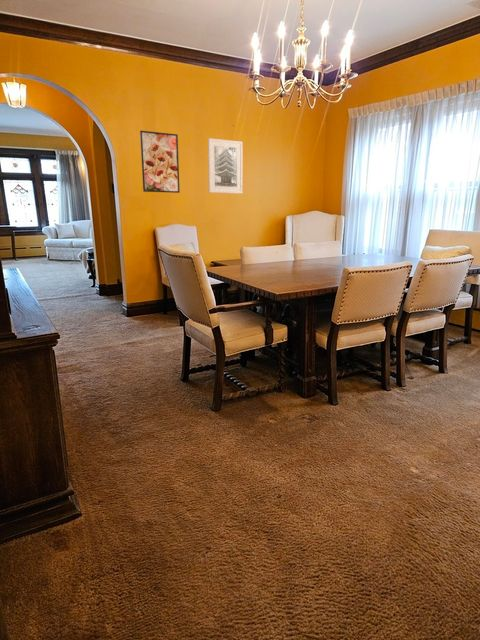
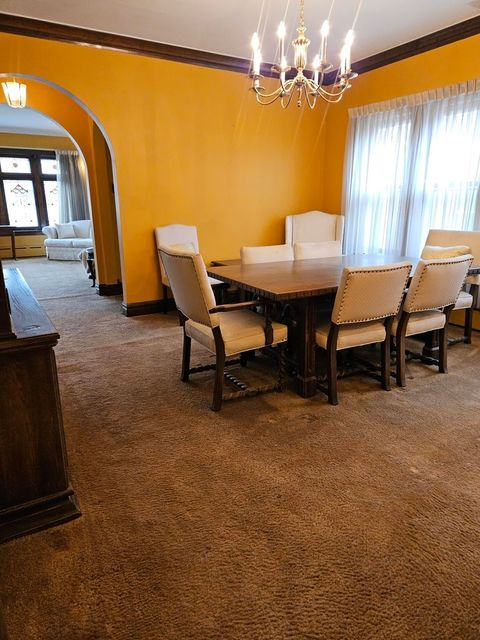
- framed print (160, 162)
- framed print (225, 167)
